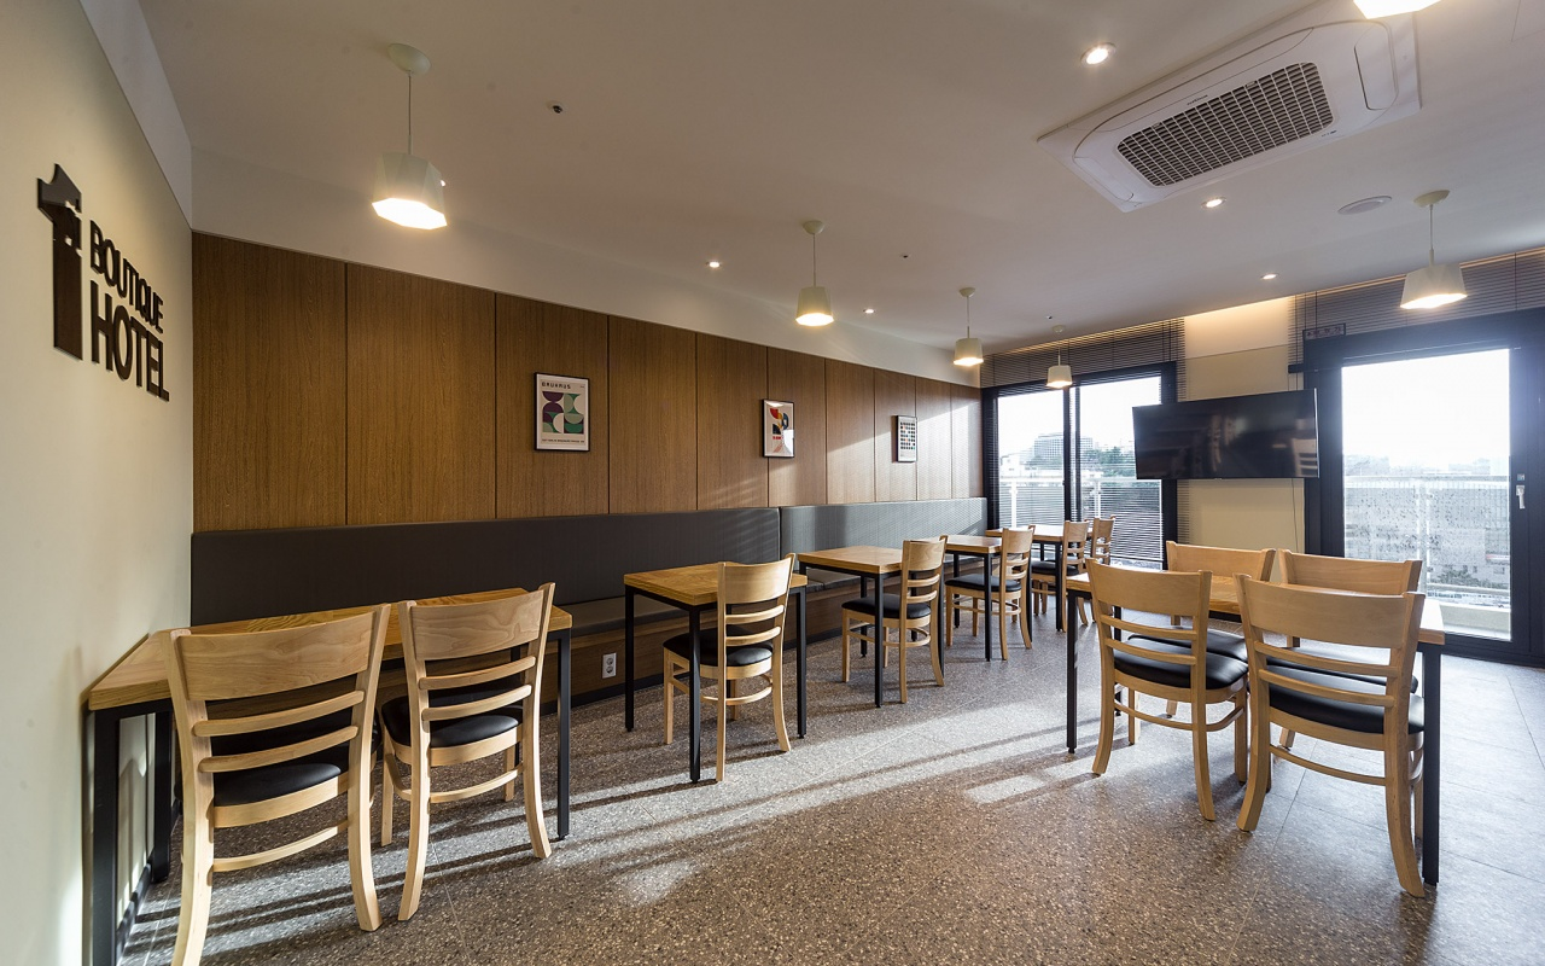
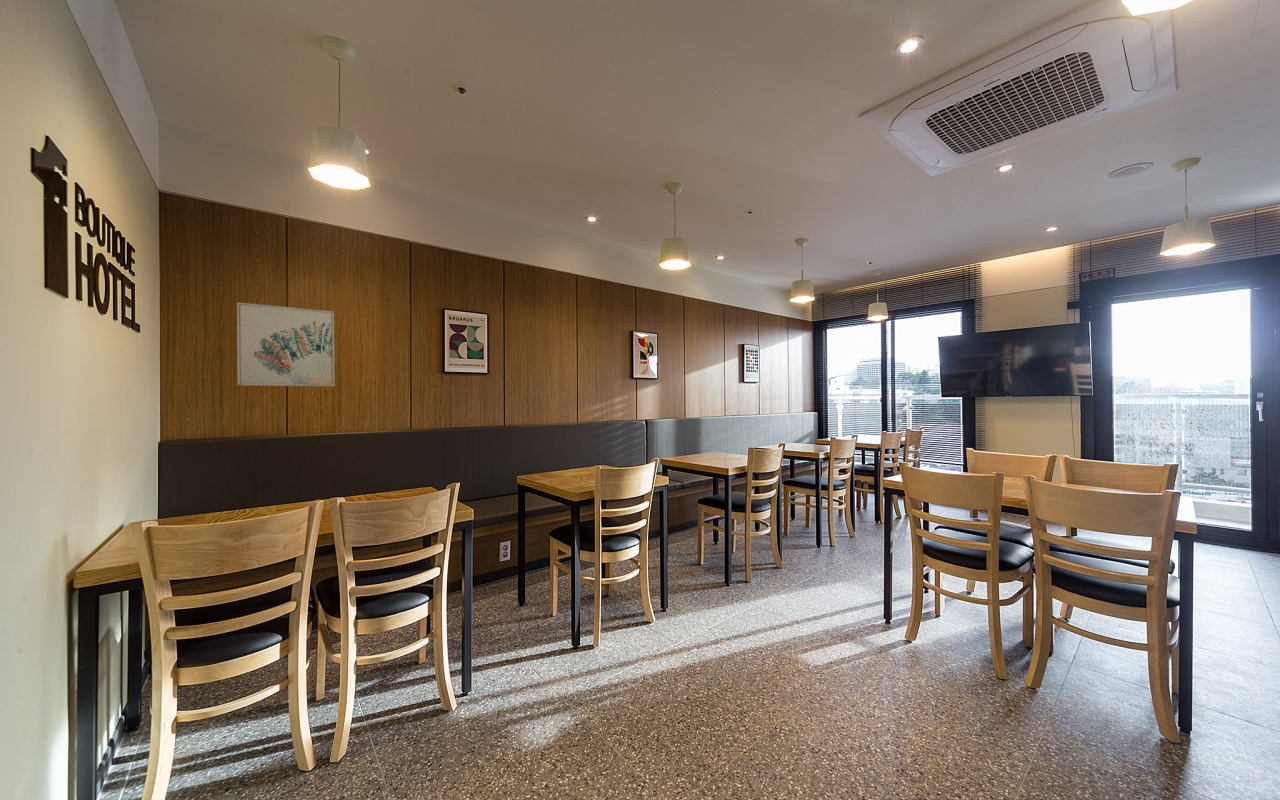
+ wall art (288, 346)
